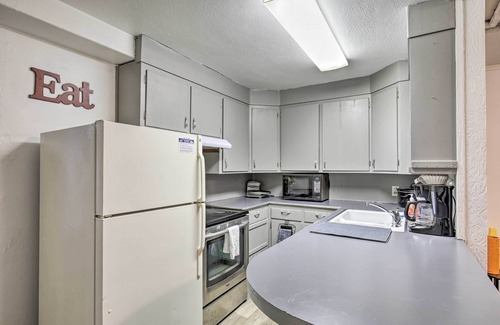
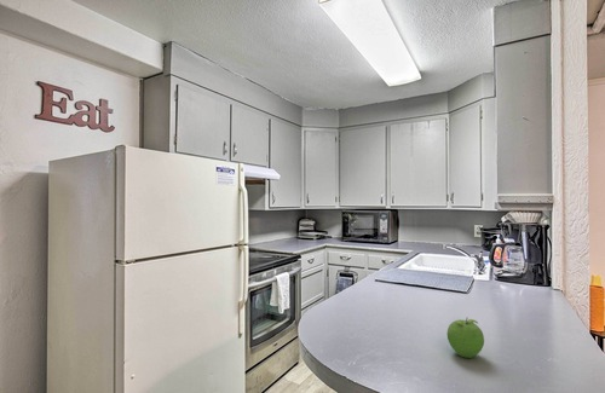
+ fruit (465, 336)
